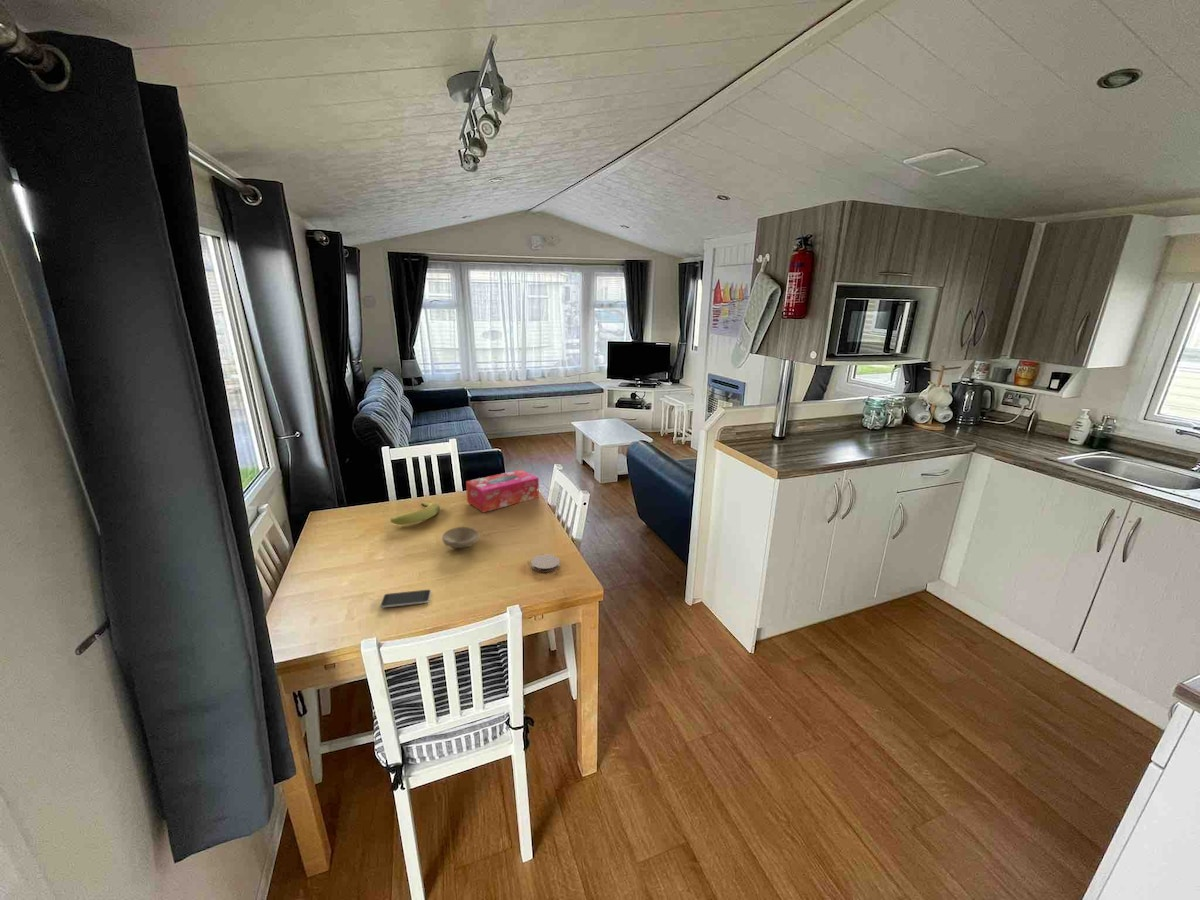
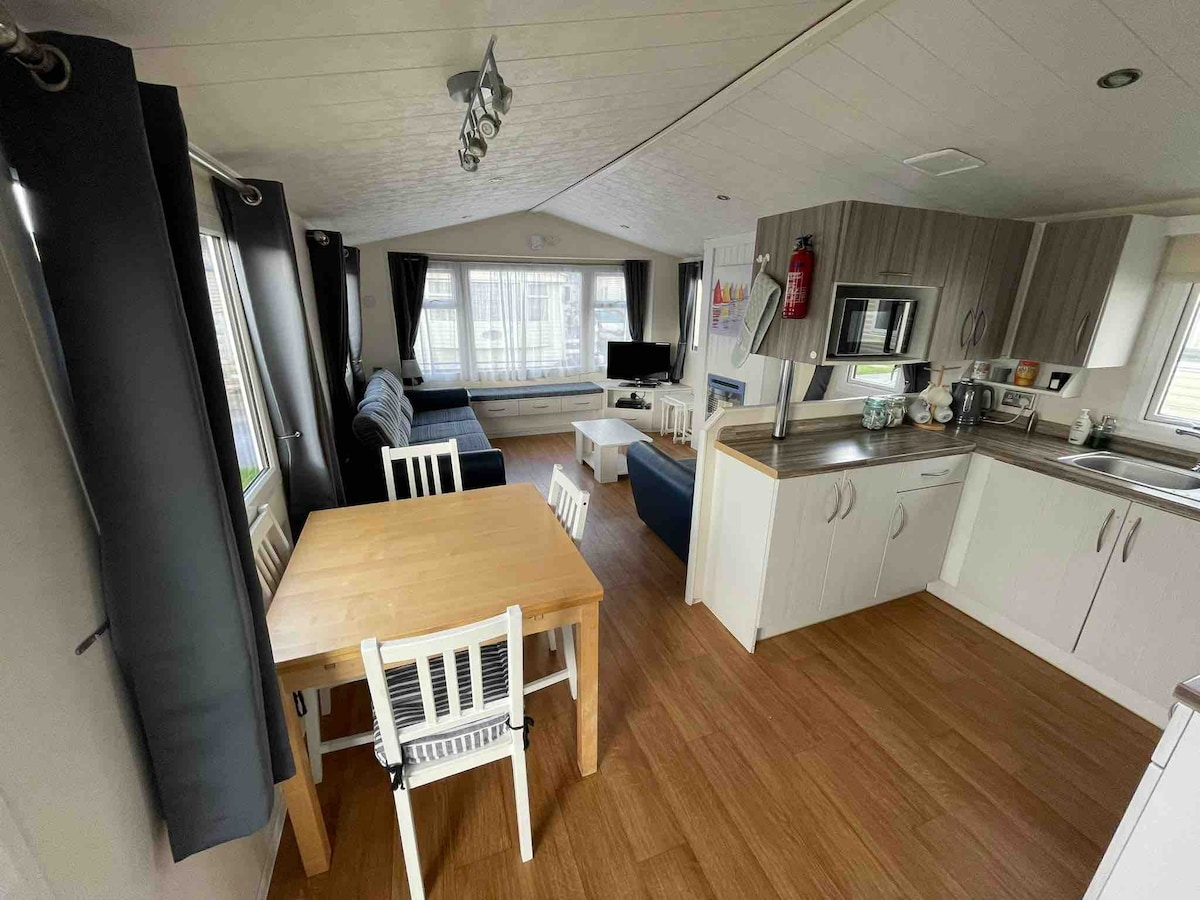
- tissue box (503, 489)
- coaster (545, 563)
- smartphone (406, 598)
- banana (417, 510)
- bowl (461, 539)
